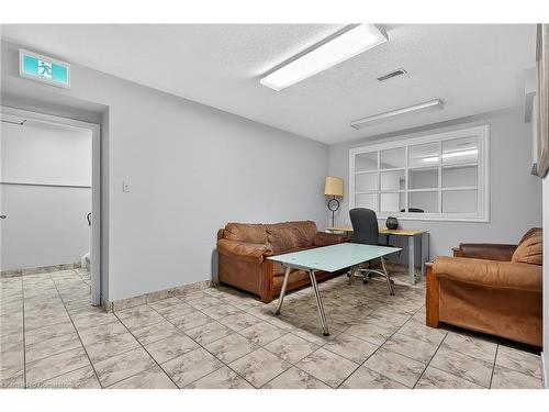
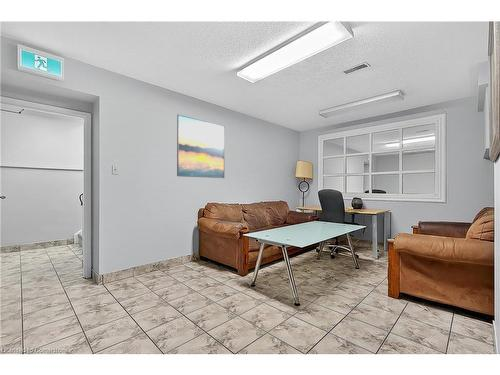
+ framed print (202, 149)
